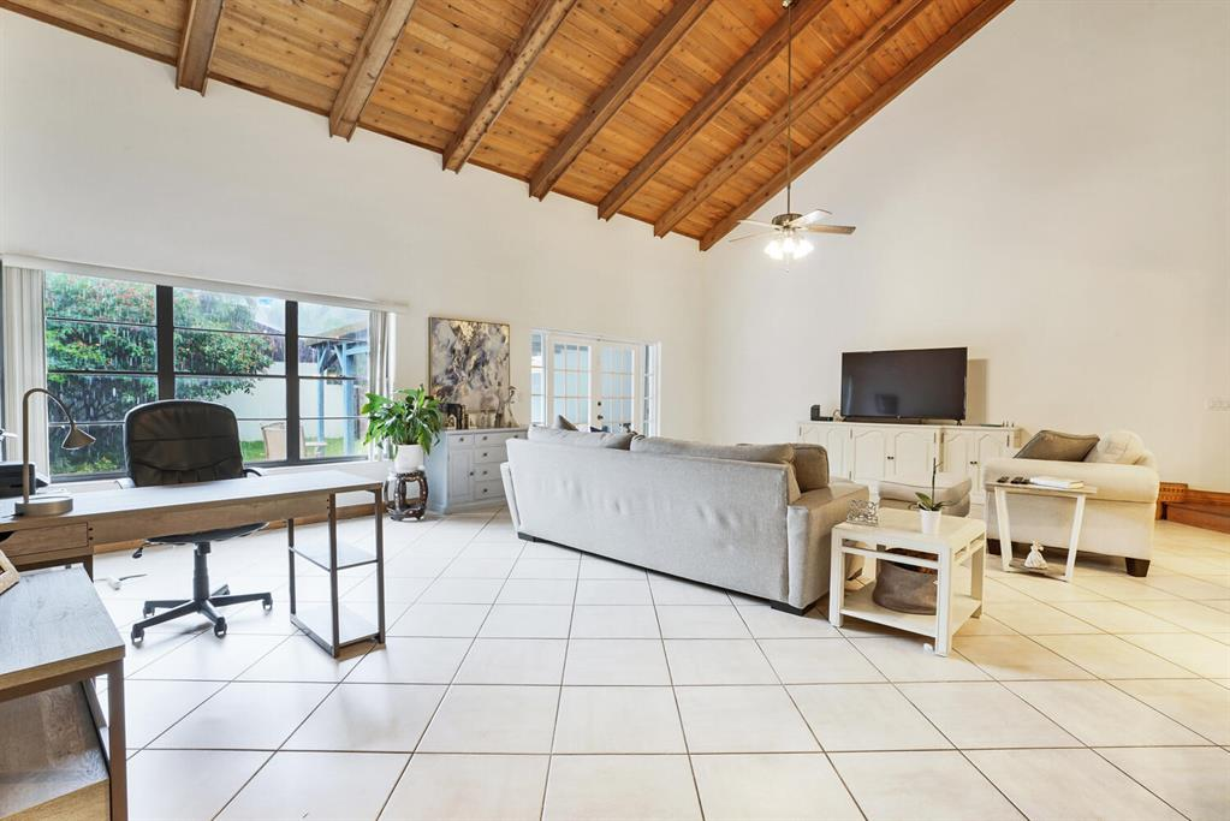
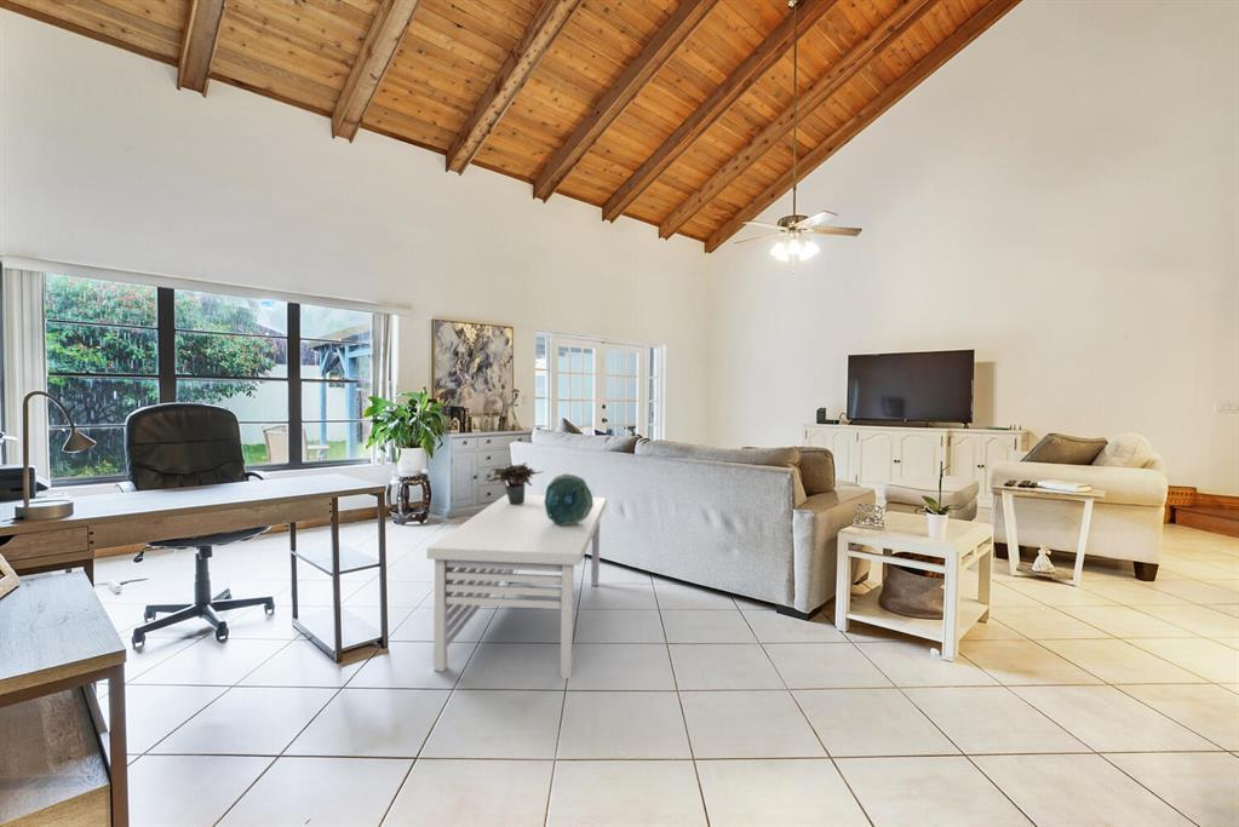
+ potted plant (517, 483)
+ coffee table (534, 568)
+ decorative bowl (569, 498)
